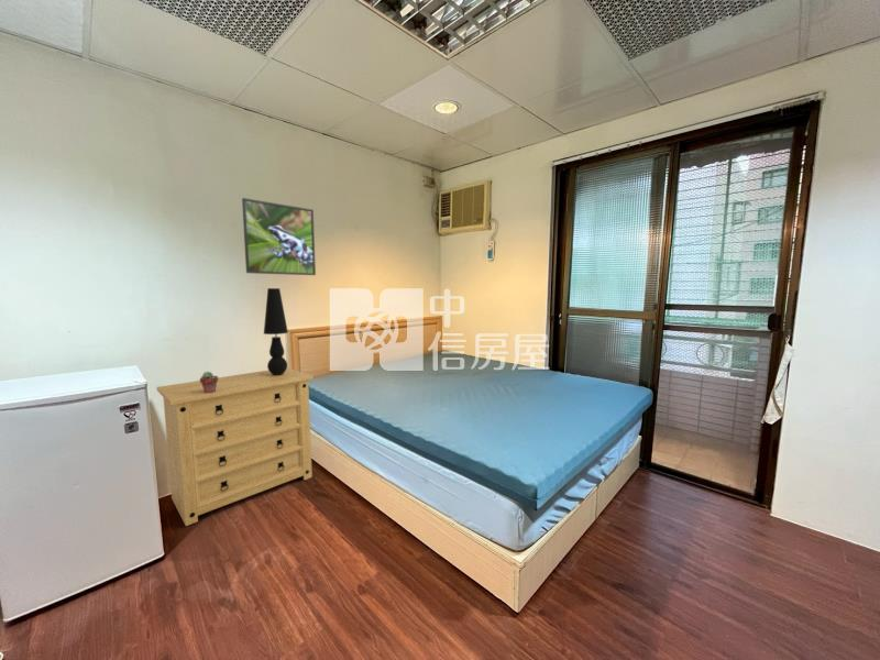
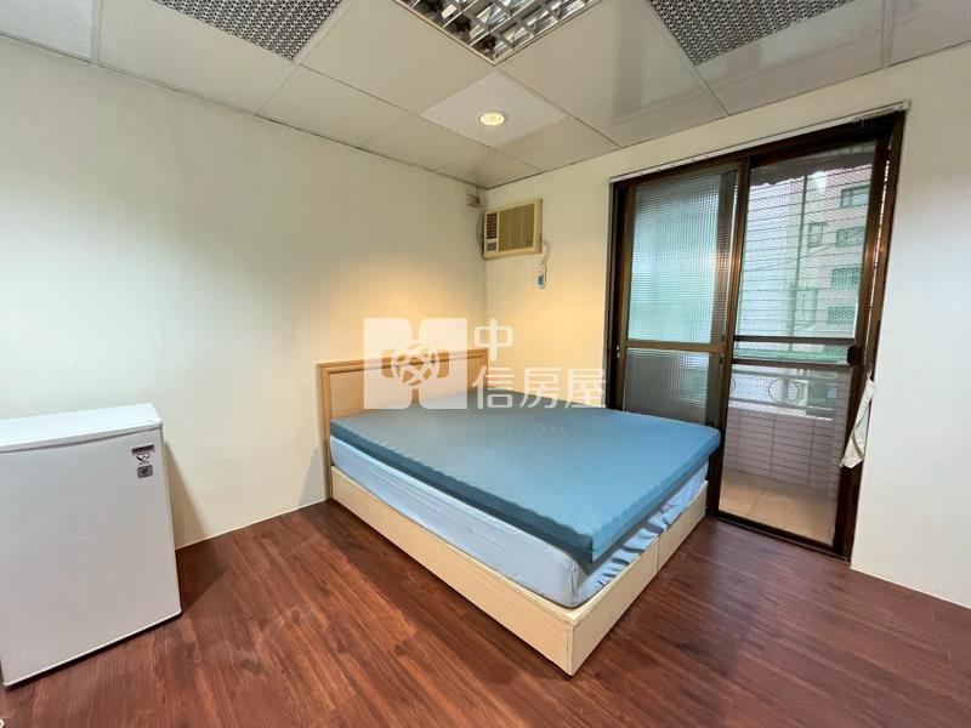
- table lamp (275, 331)
- potted succulent (209, 381)
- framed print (280, 239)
- dresser (242, 435)
